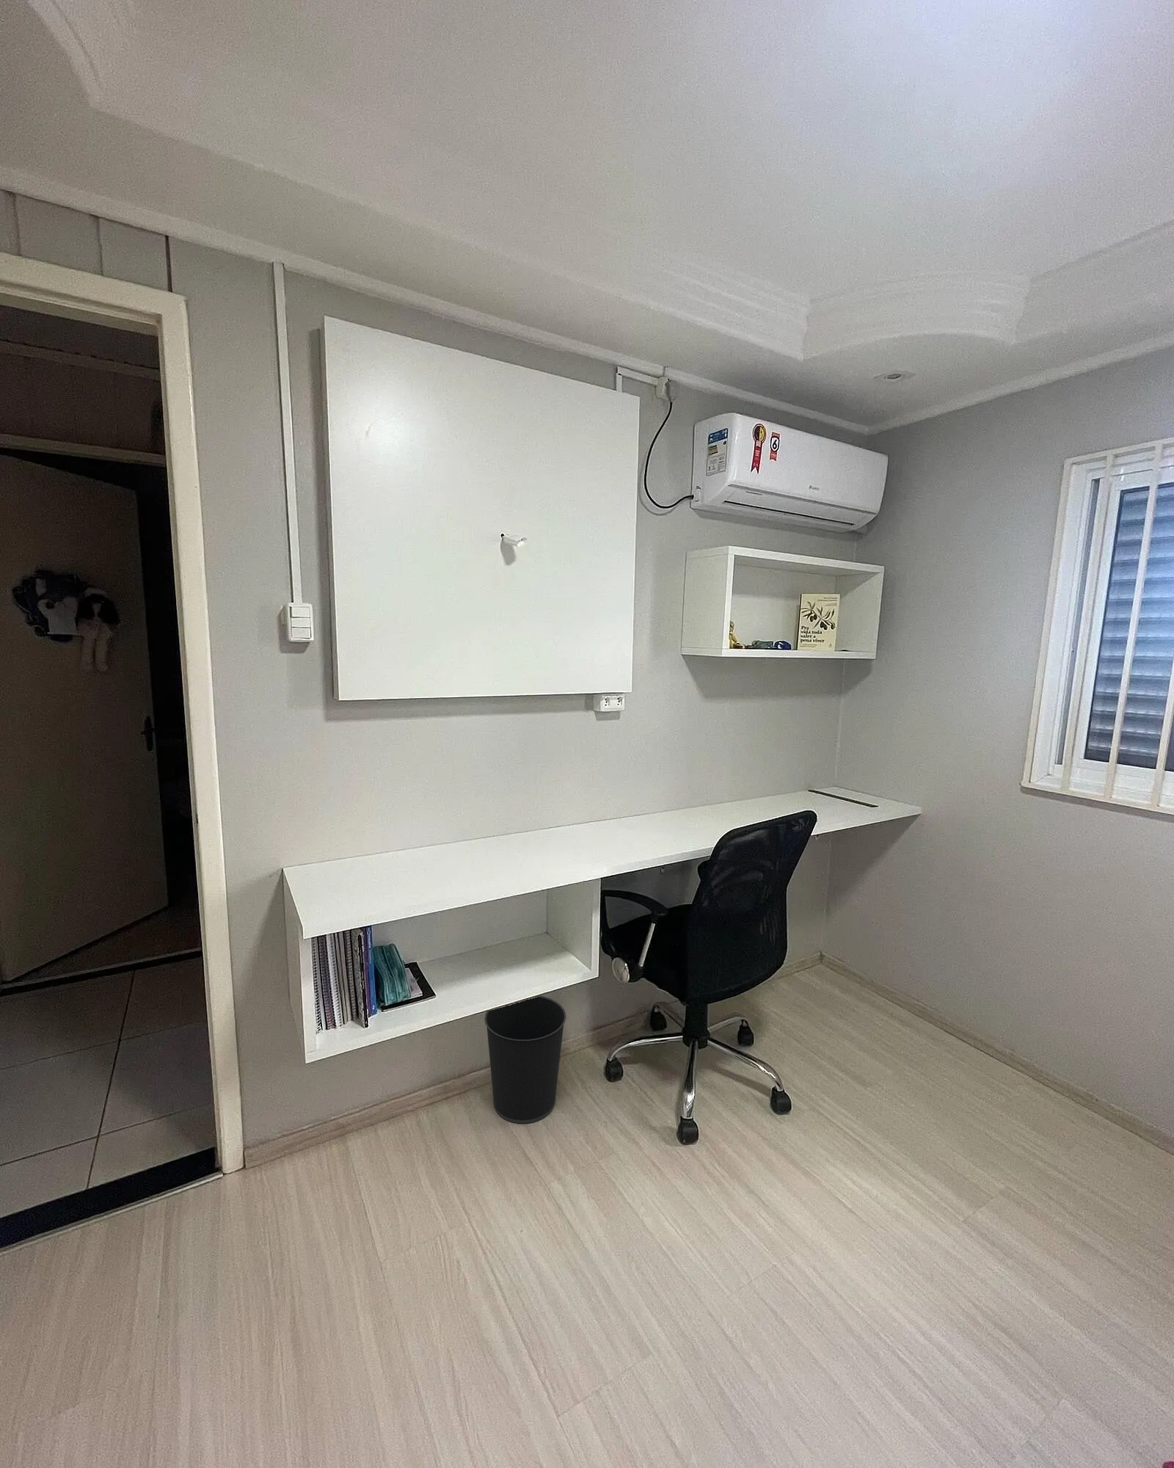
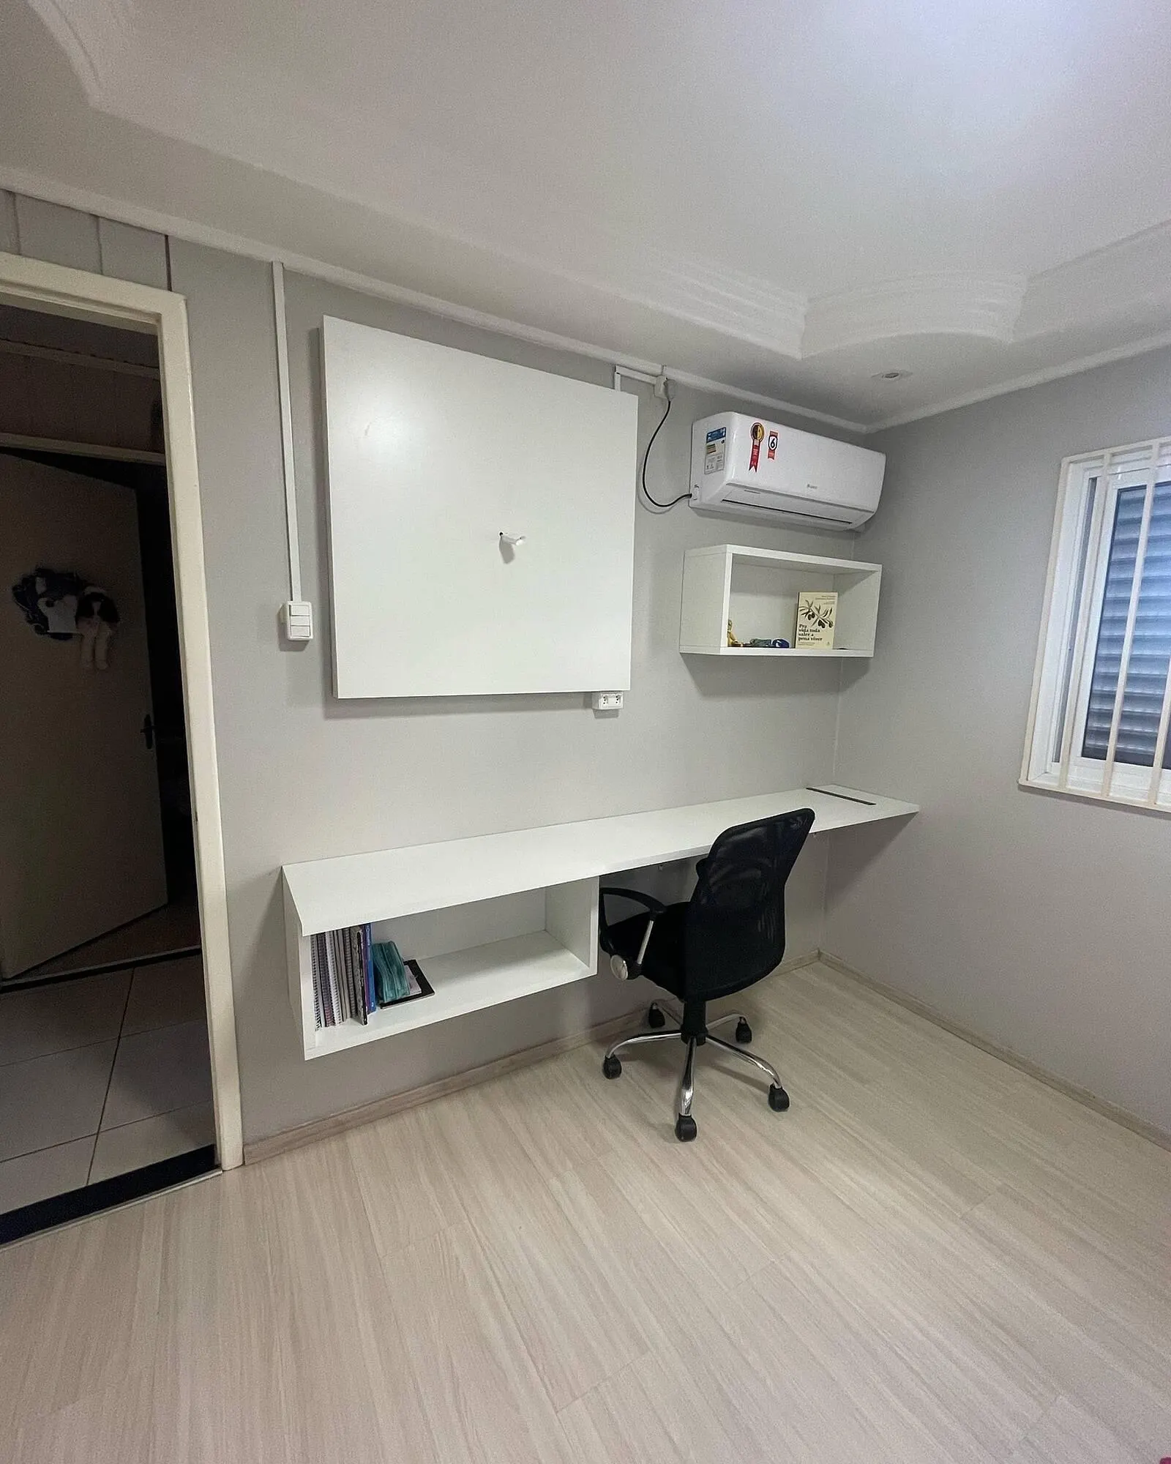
- wastebasket (525, 1058)
